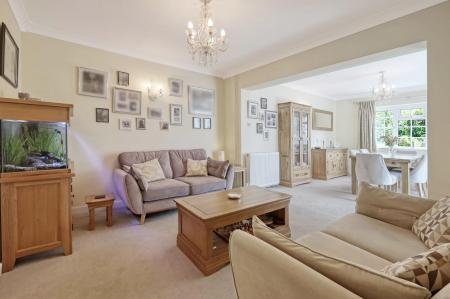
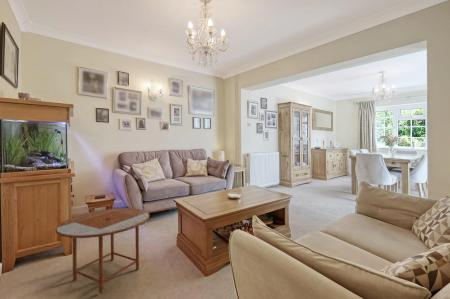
+ side table (111, 246)
